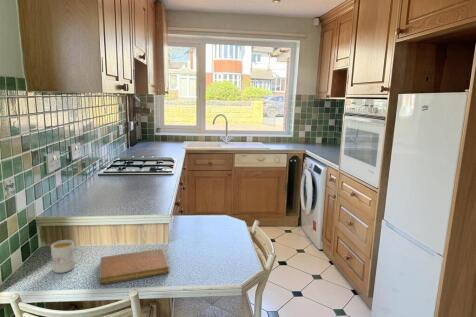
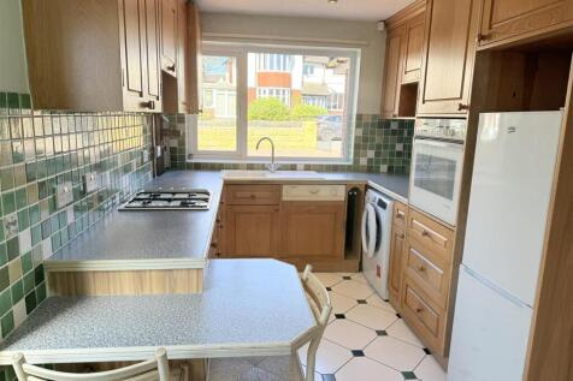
- notebook (134, 264)
- mug (67, 255)
